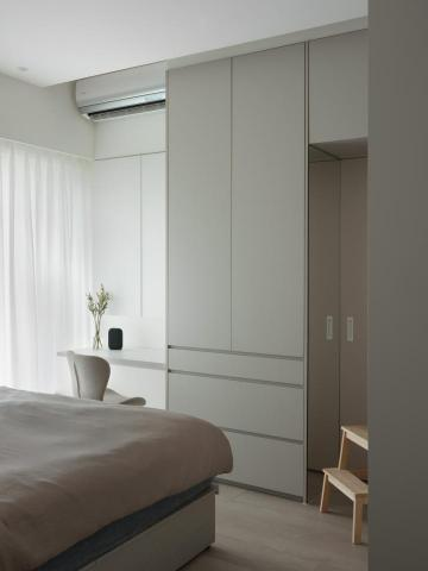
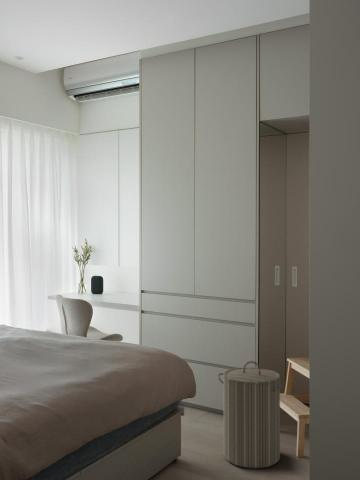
+ laundry hamper (251, 408)
